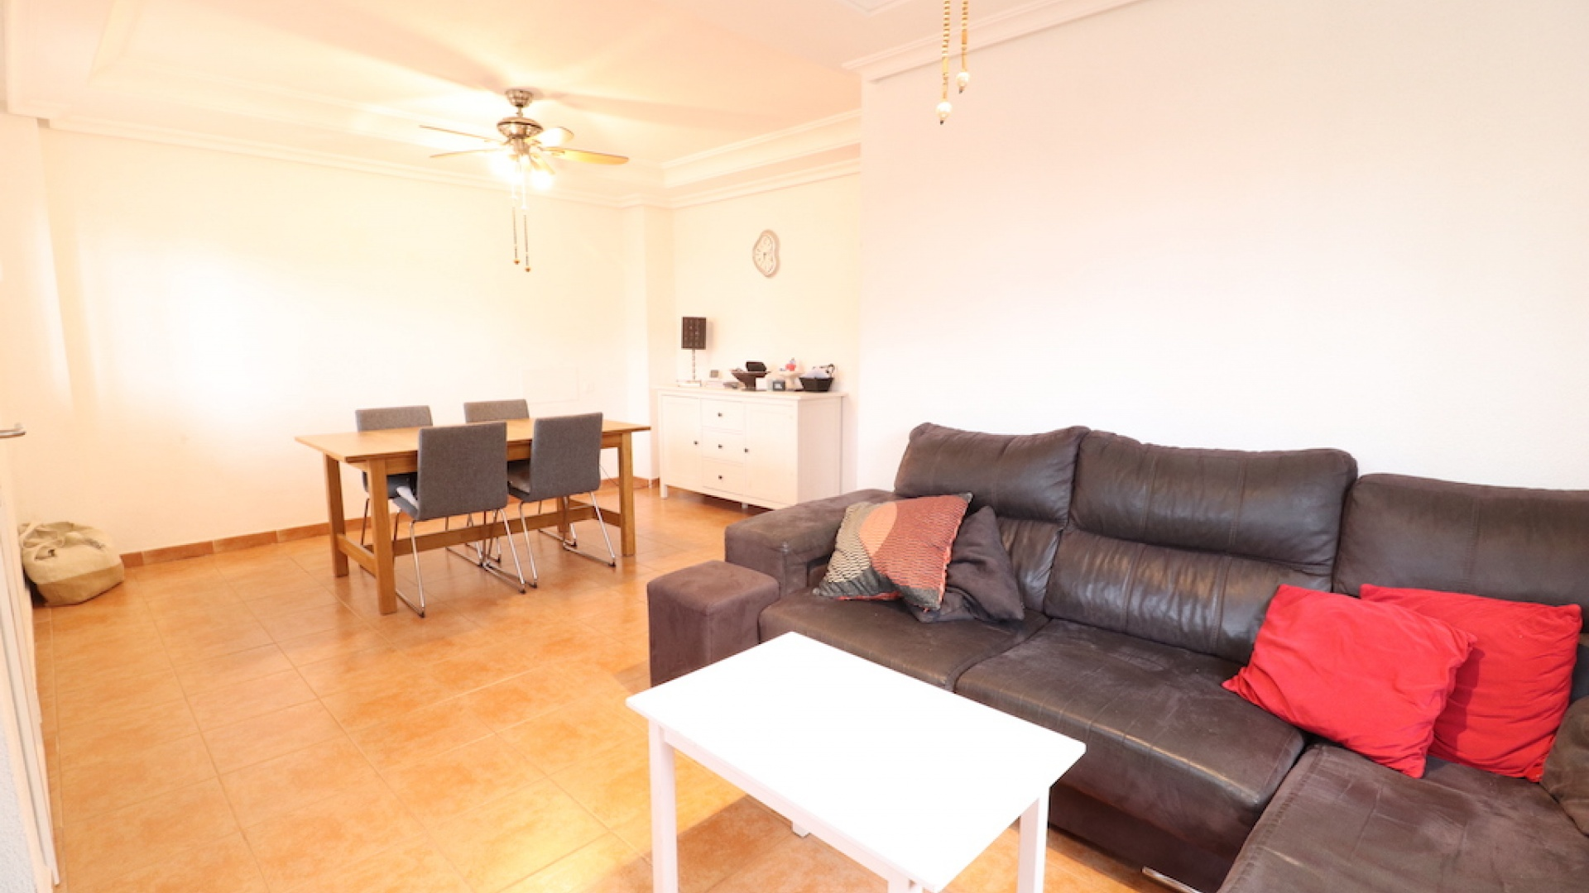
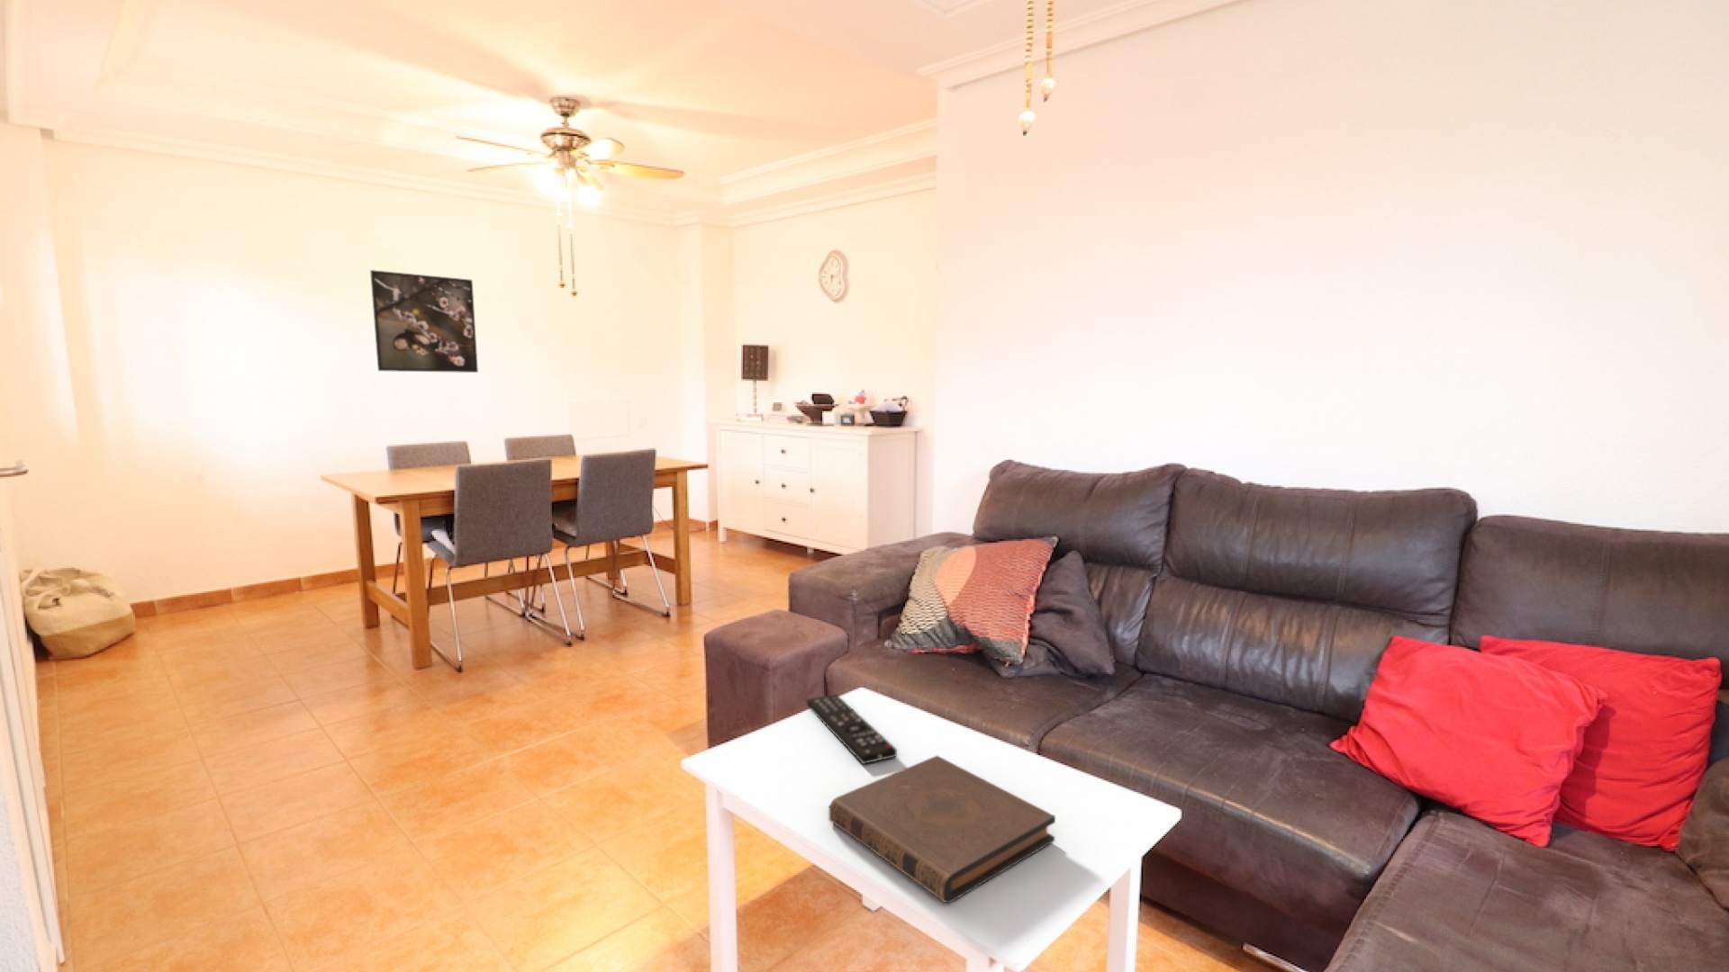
+ book (939, 820)
+ remote control (848, 724)
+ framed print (426, 323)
